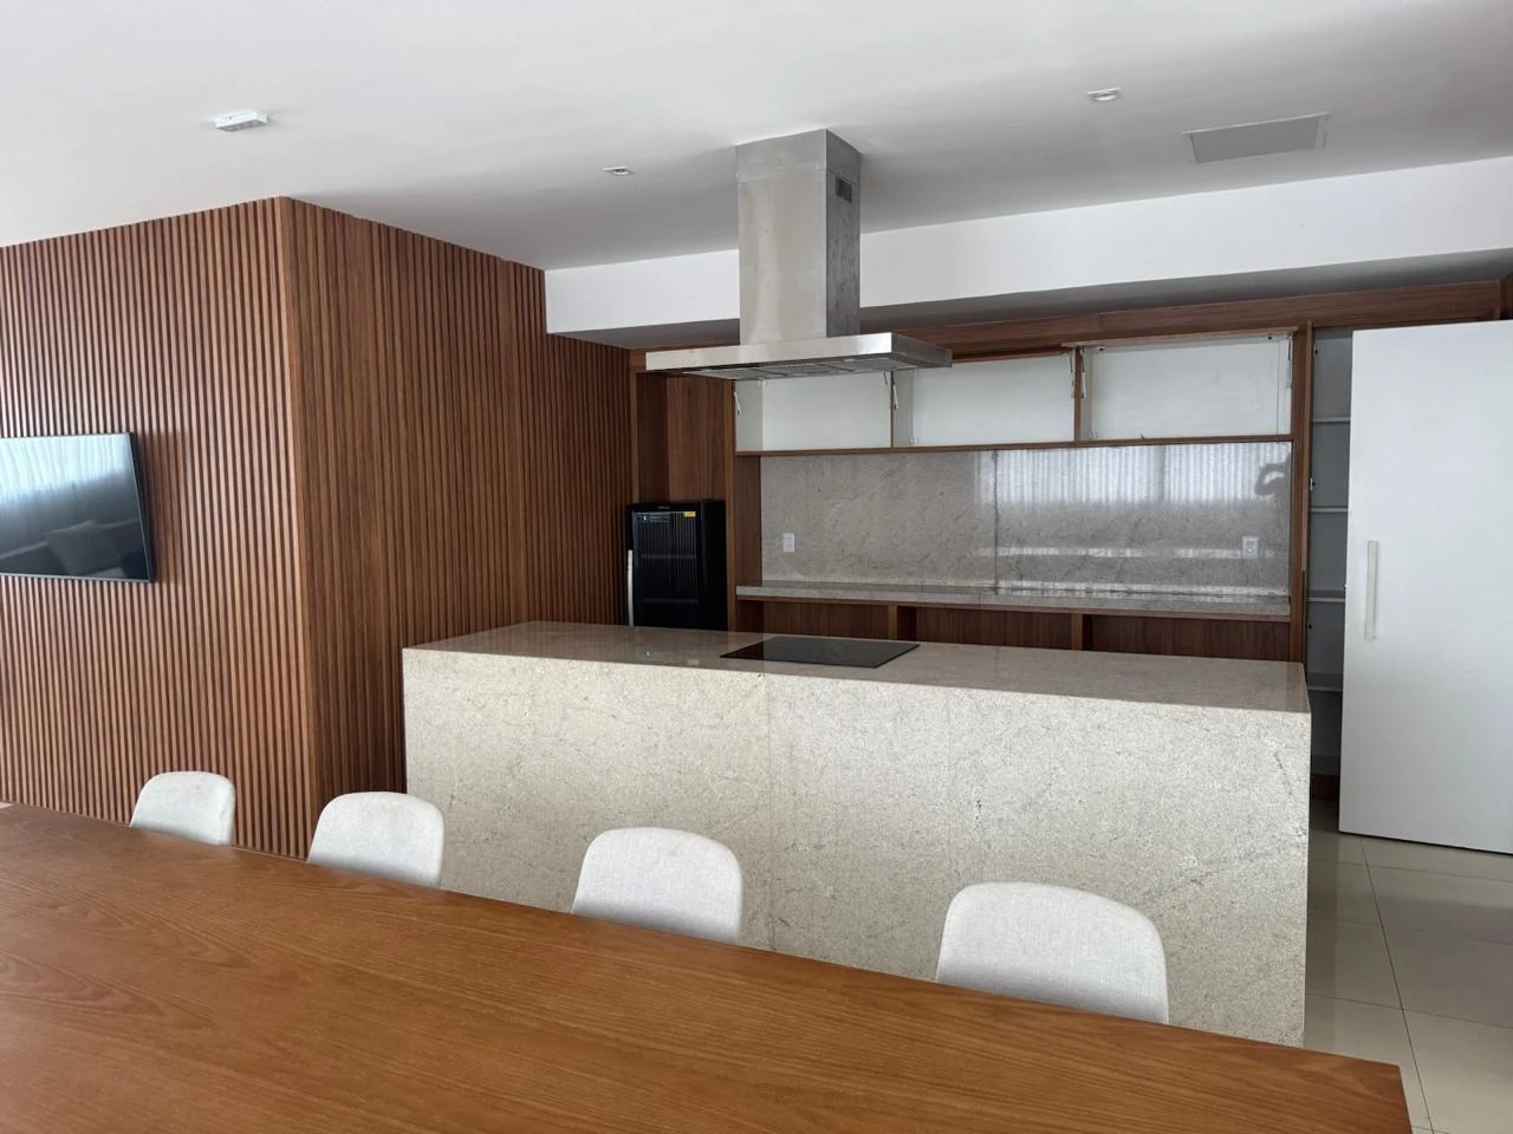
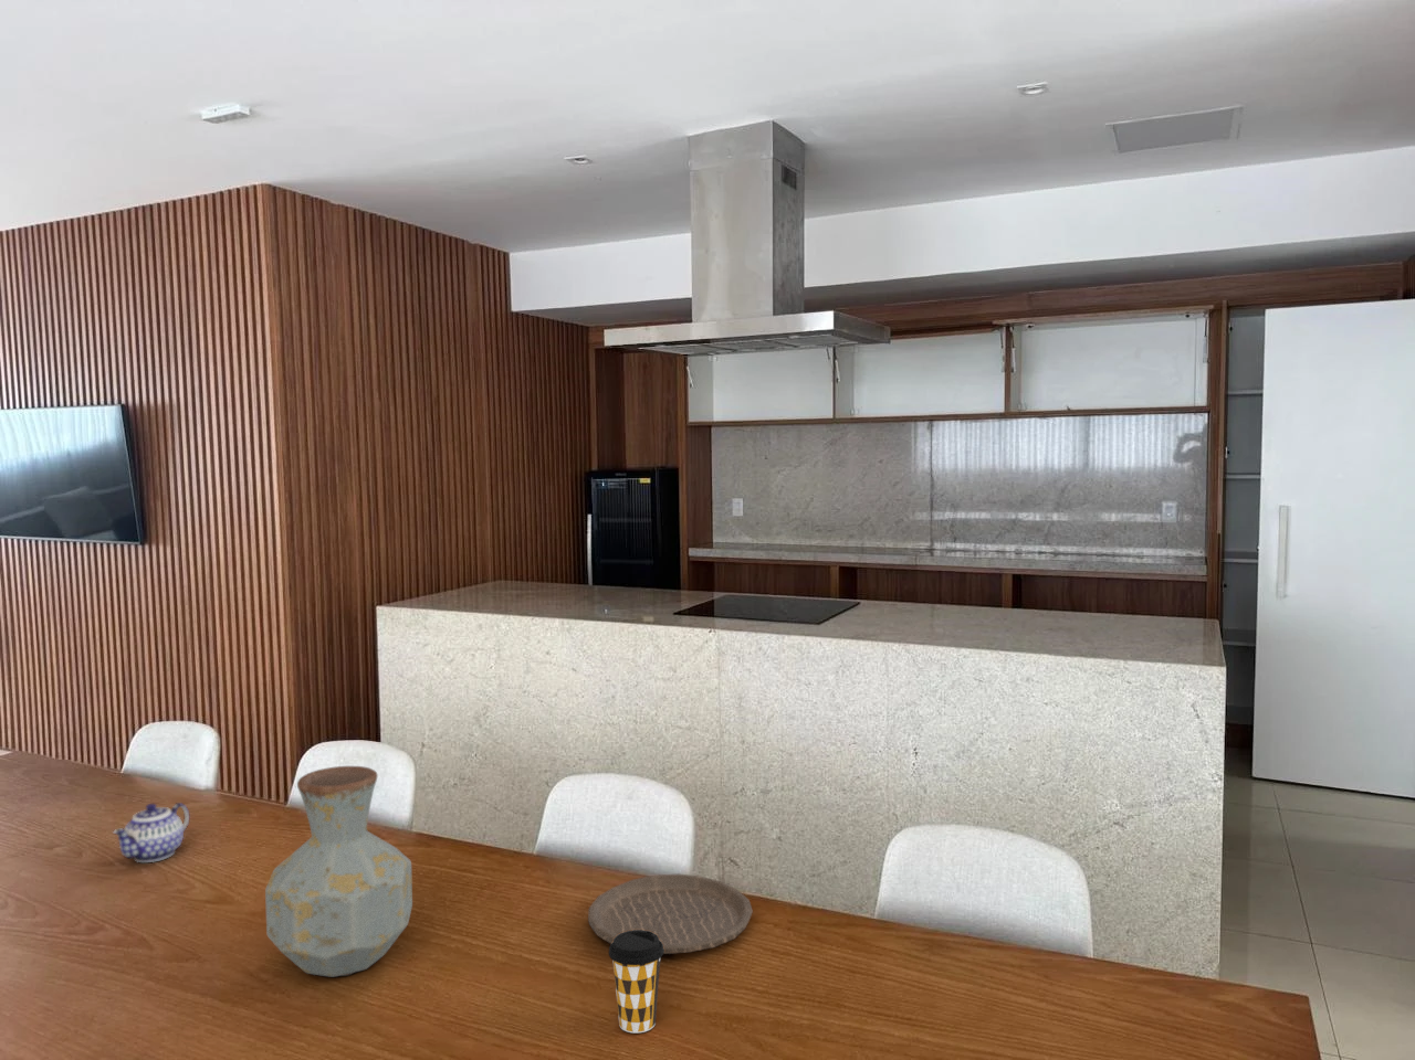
+ teapot (153, 830)
+ vase (341, 867)
+ coffee cup (637, 982)
+ plate (670, 913)
